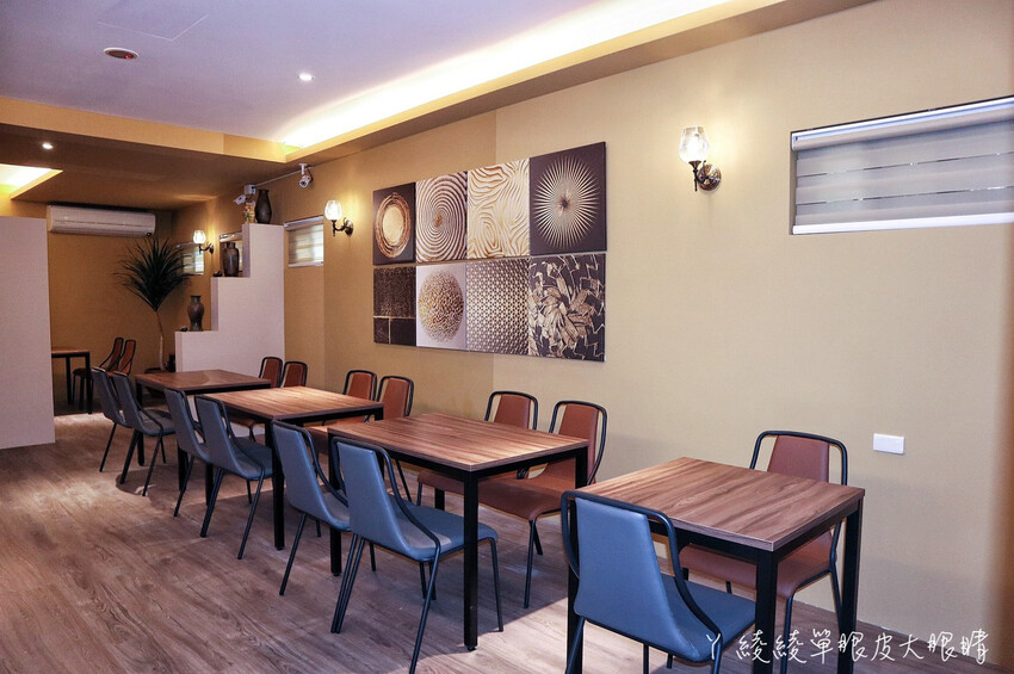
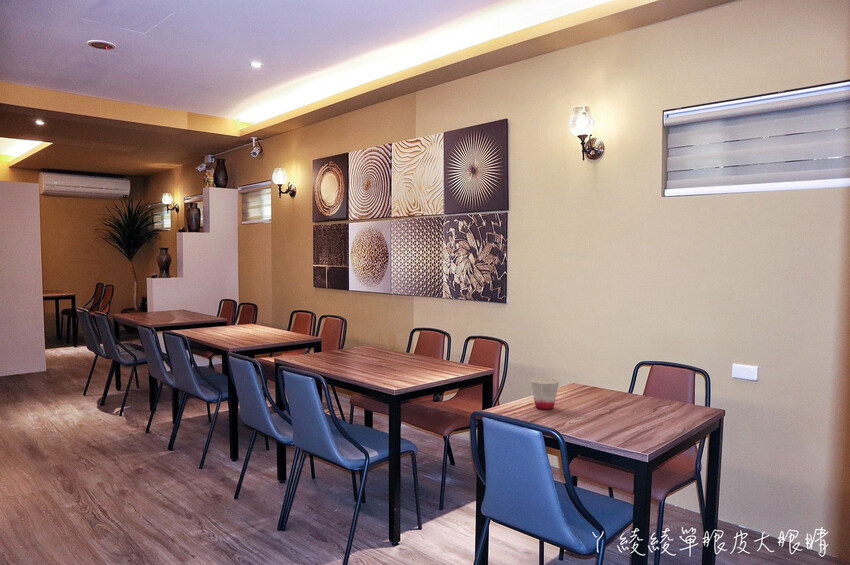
+ cup (544, 394)
